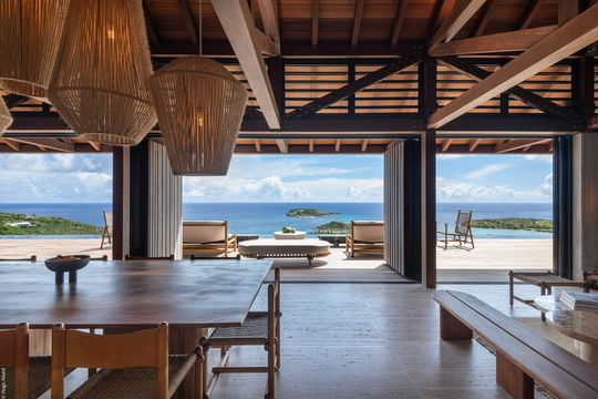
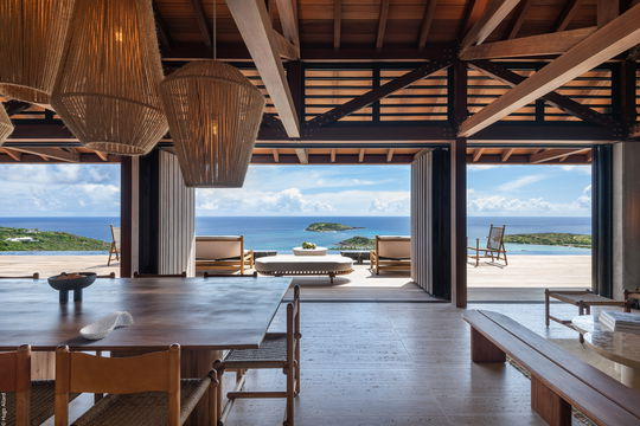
+ spoon rest (108, 323)
